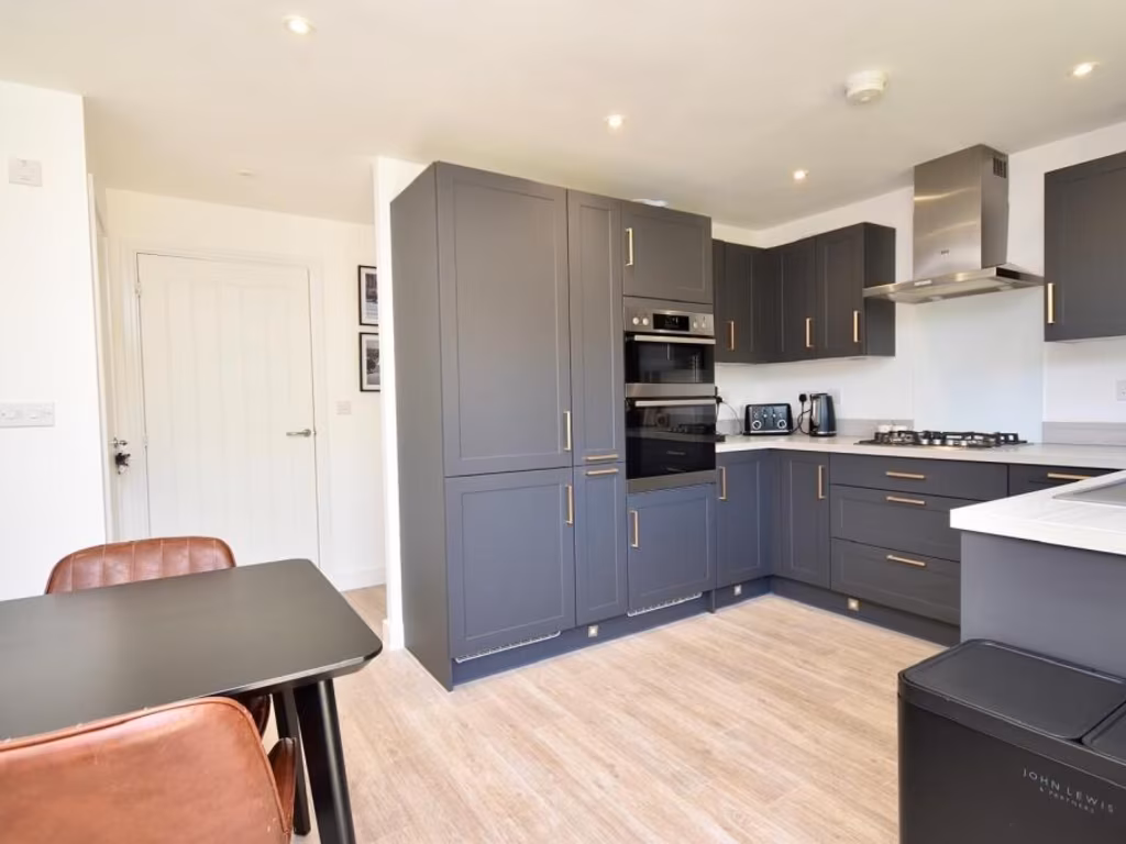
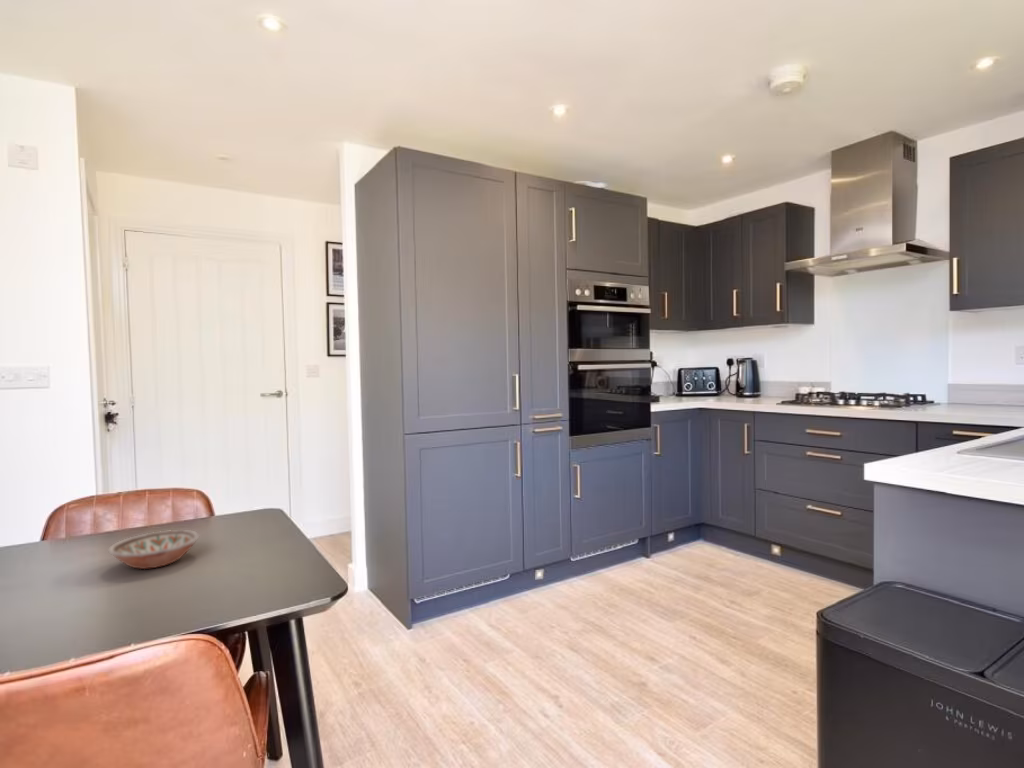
+ bowl (156, 551)
